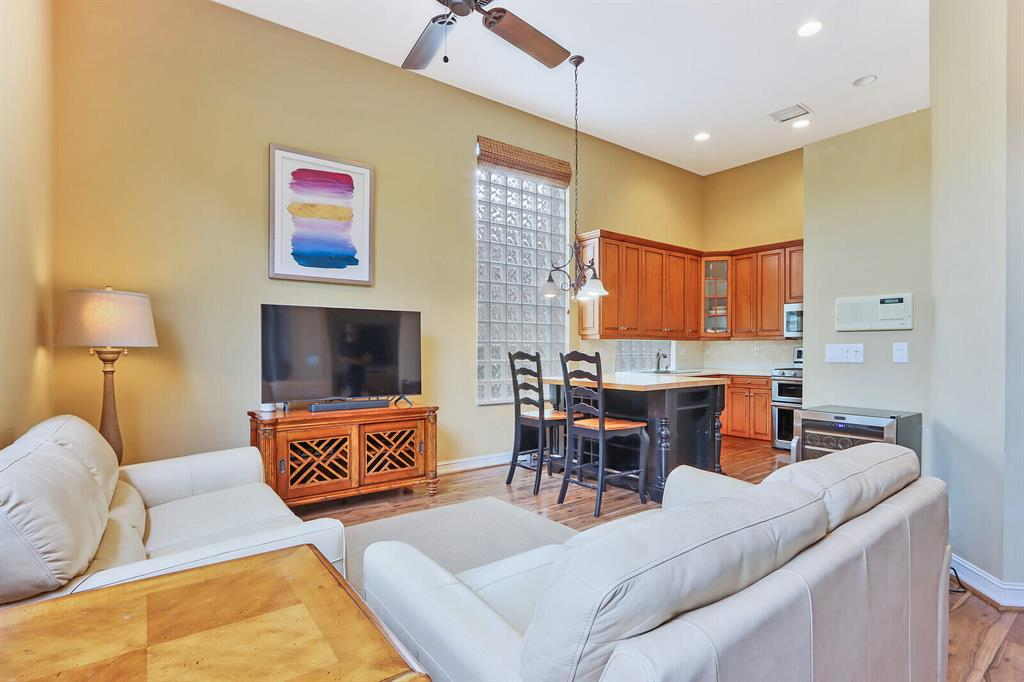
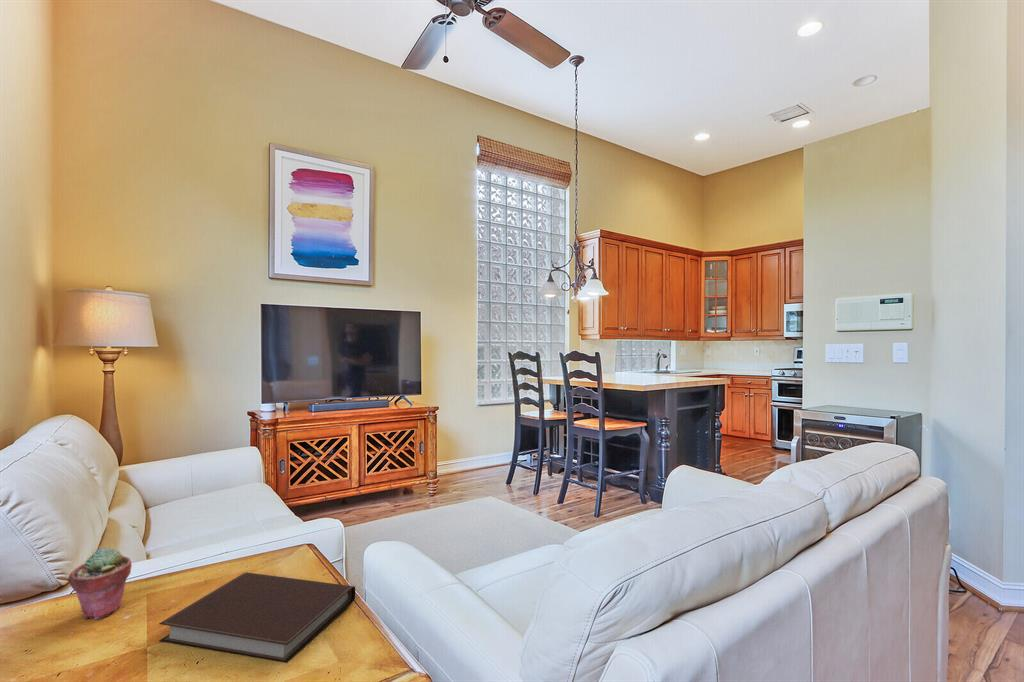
+ notebook (264, 610)
+ potted succulent (101, 579)
